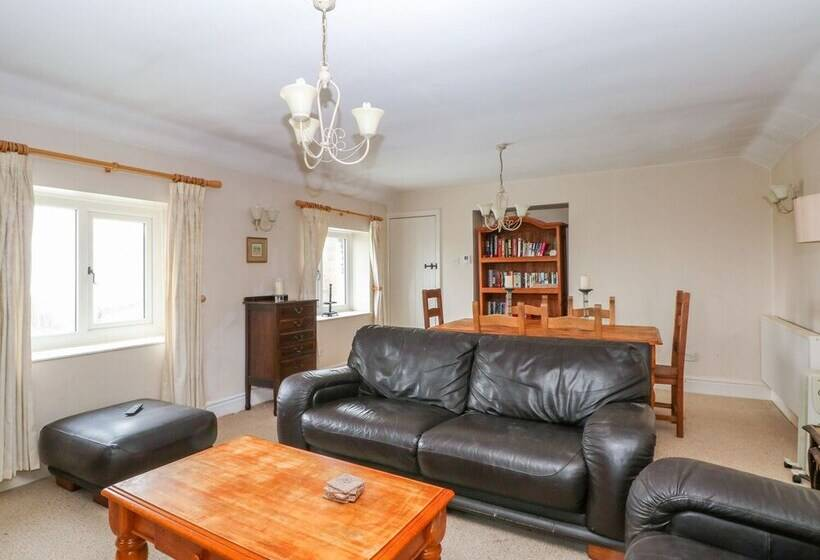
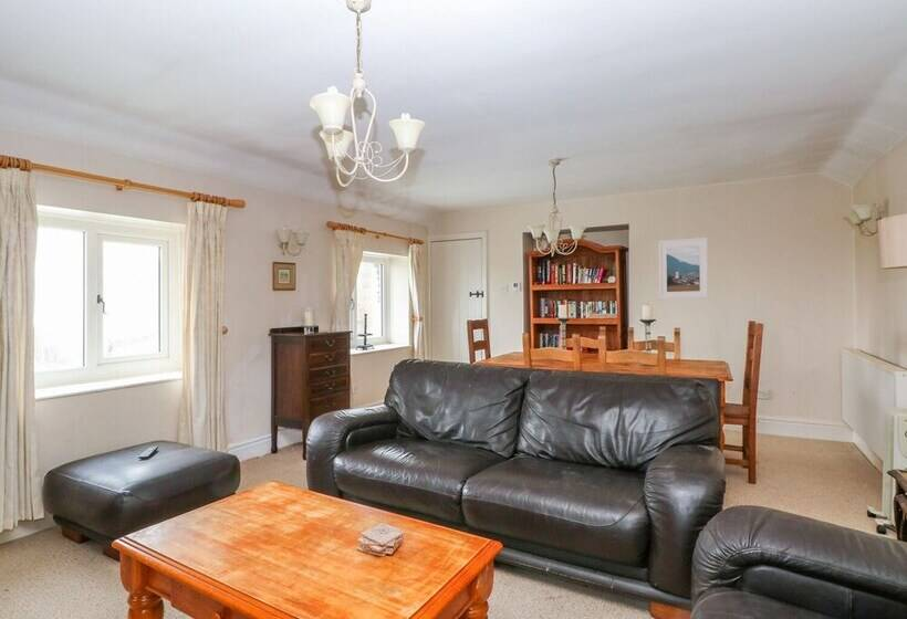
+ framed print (682, 269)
